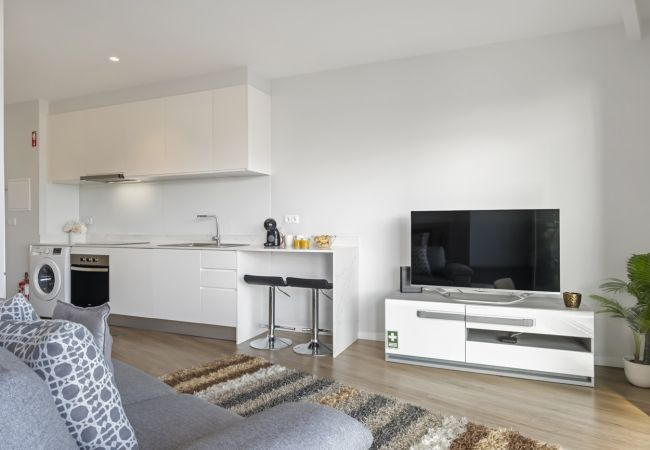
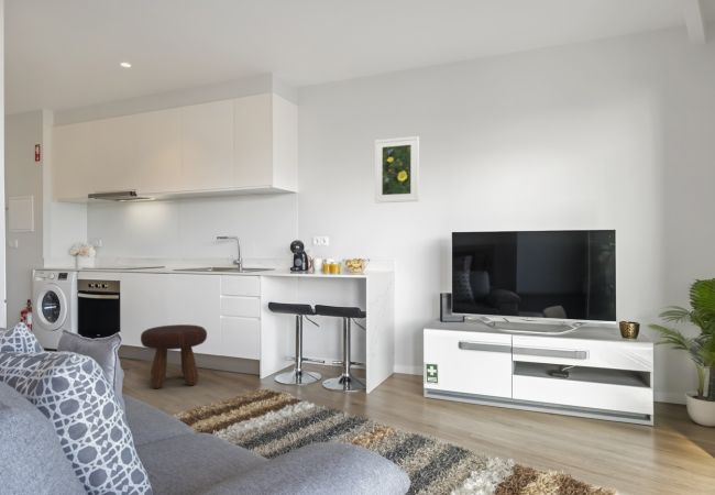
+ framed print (396, 169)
+ footstool (174, 349)
